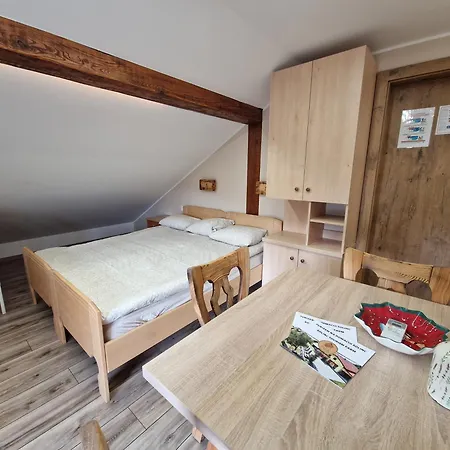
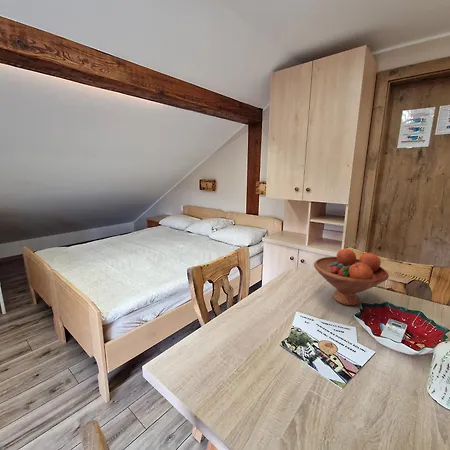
+ fruit bowl (348, 277)
